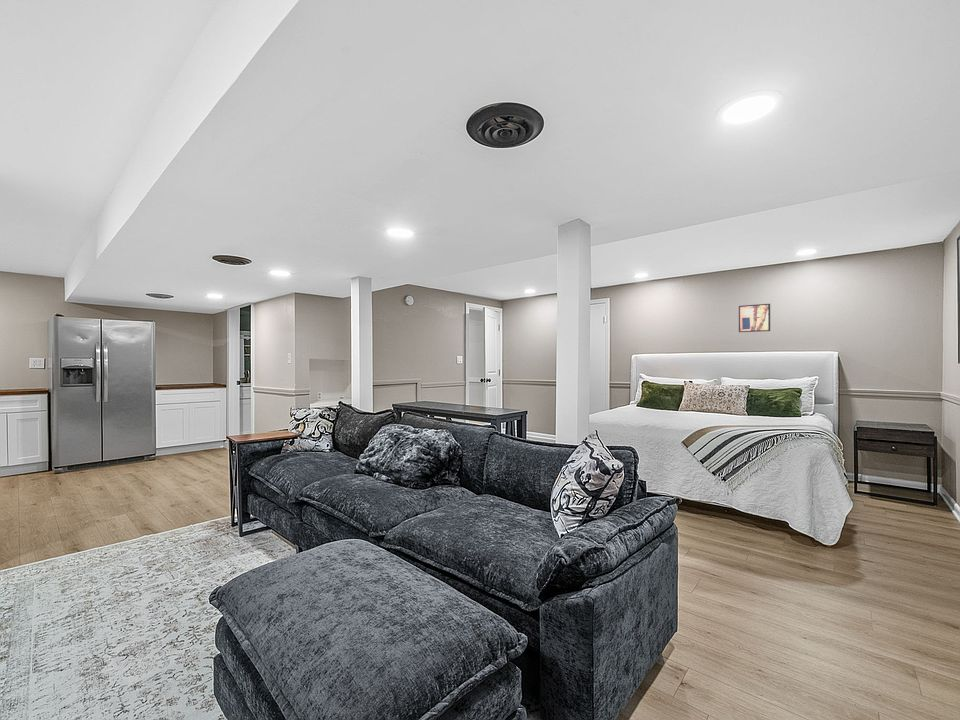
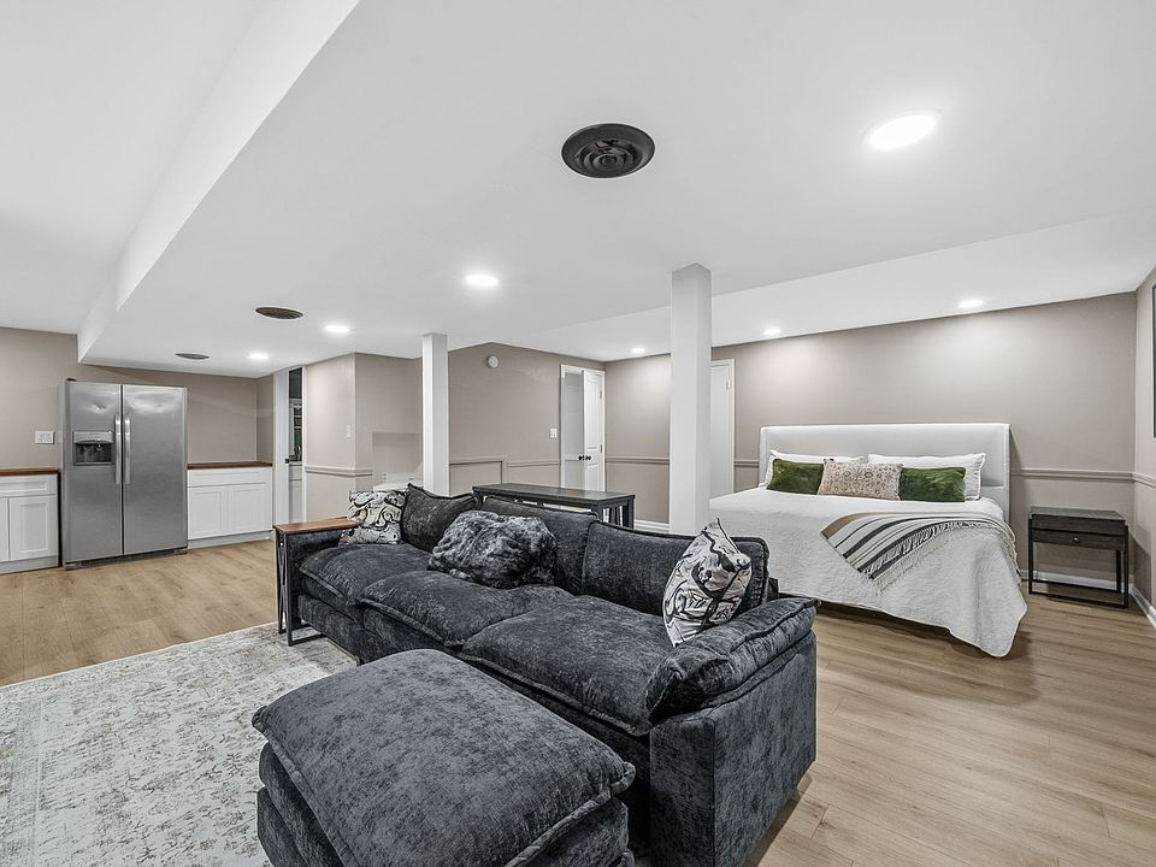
- wall art (754, 318)
